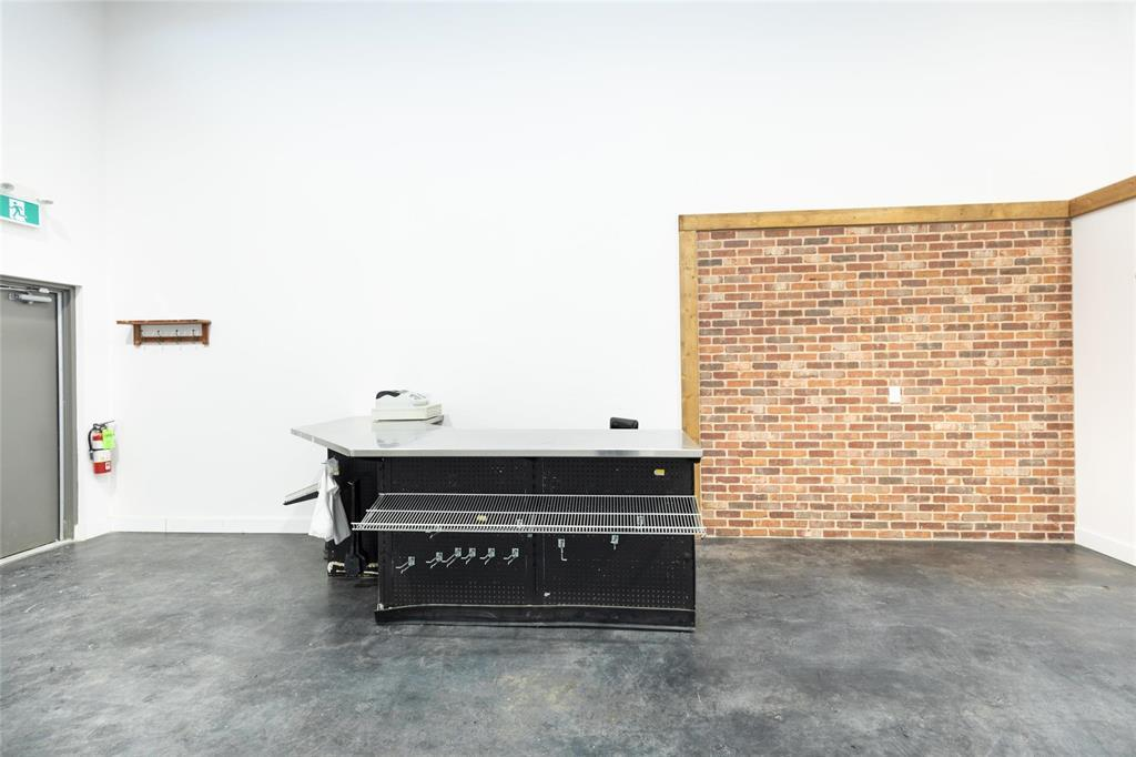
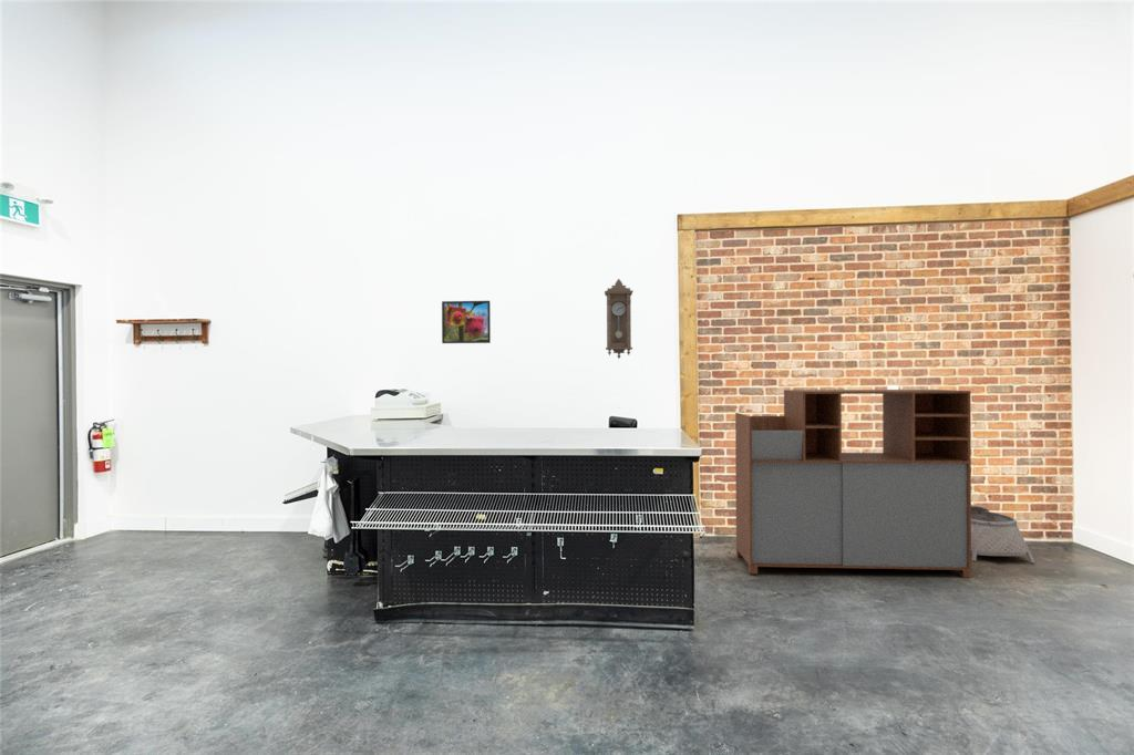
+ storage cabinet (846, 477)
+ pendulum clock (618, 319)
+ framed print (465, 322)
+ basket (976, 528)
